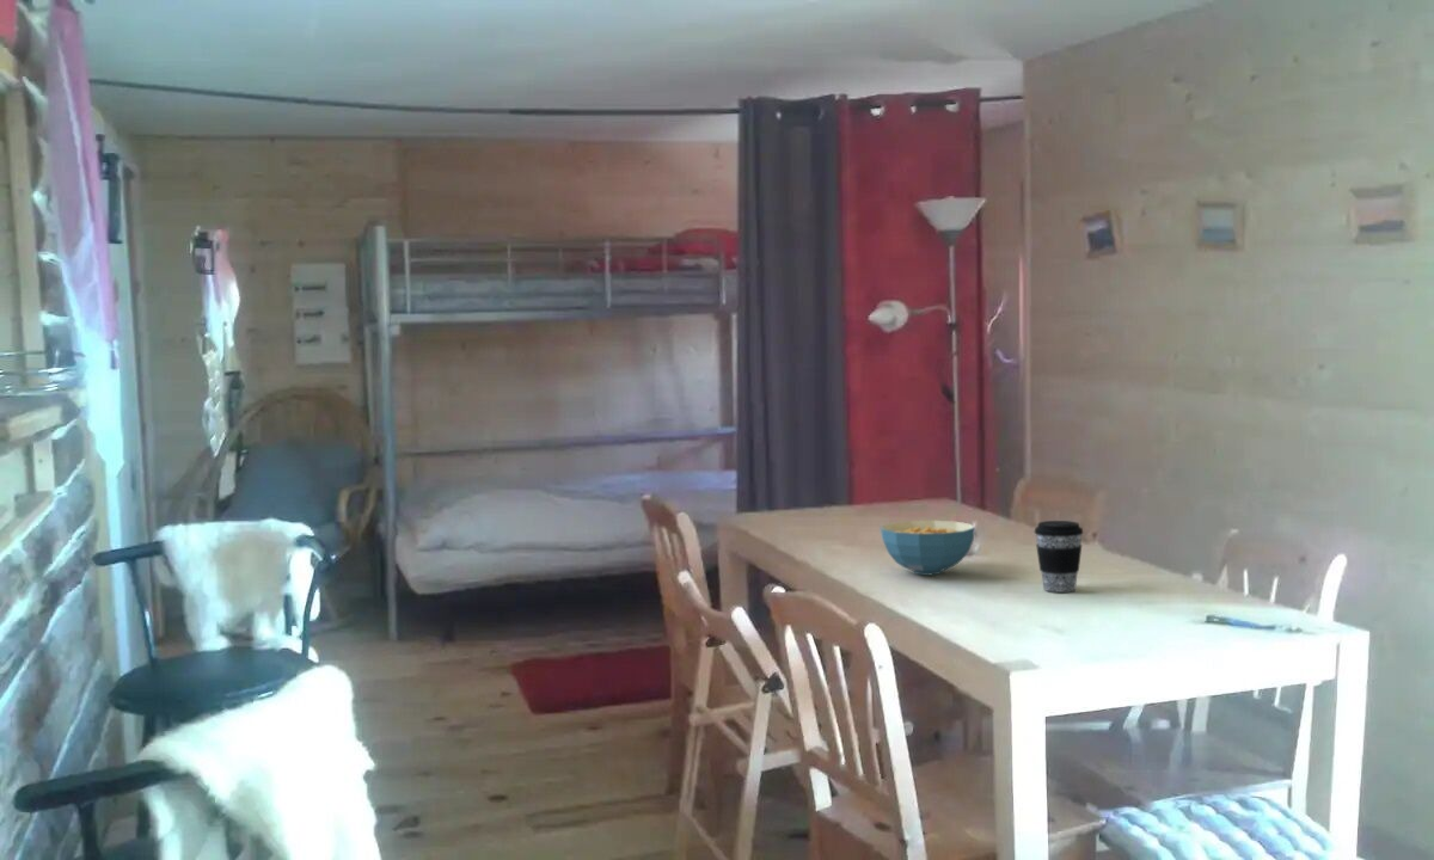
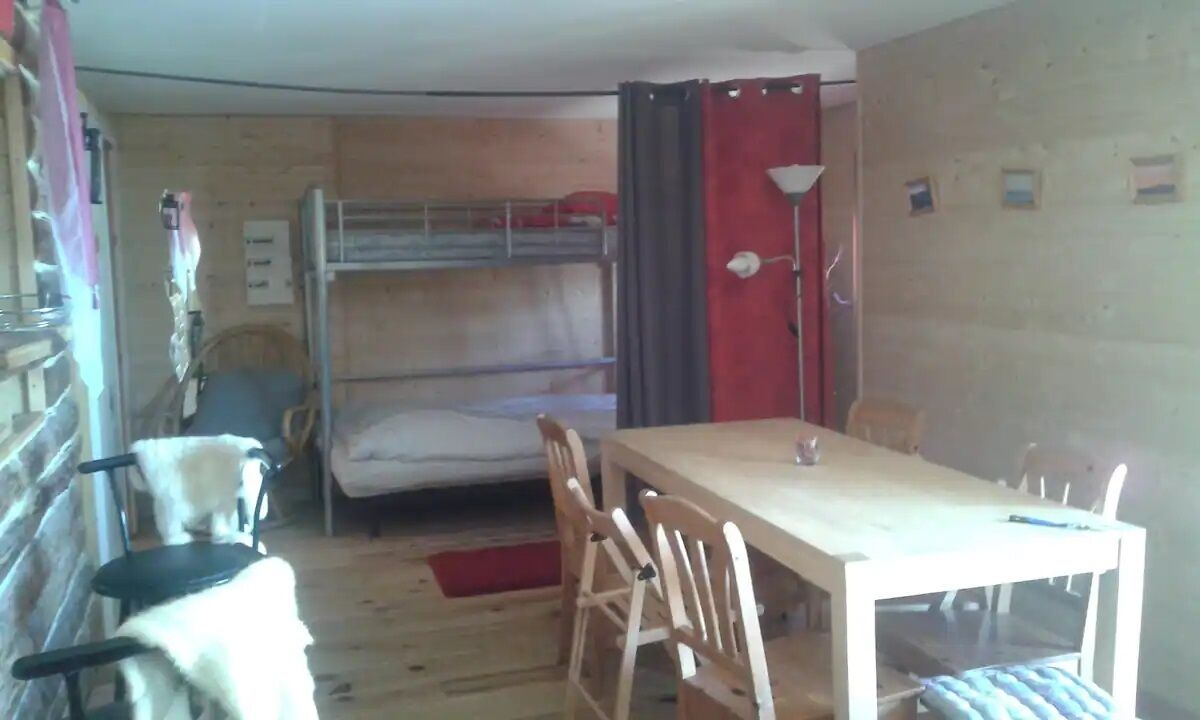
- coffee cup (1059, 555)
- cereal bowl (927, 549)
